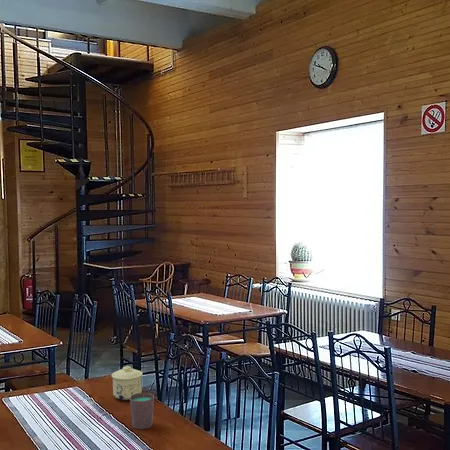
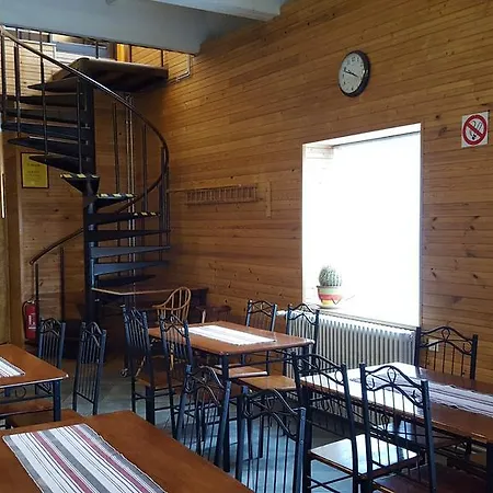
- cup (142, 411)
- sugar bowl (127, 382)
